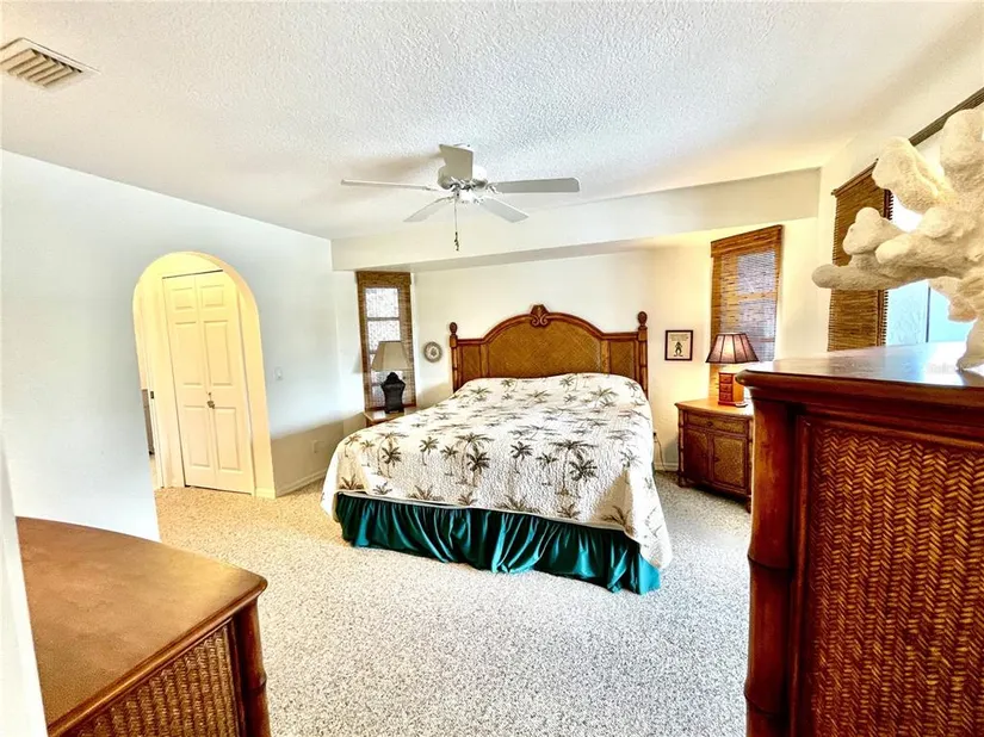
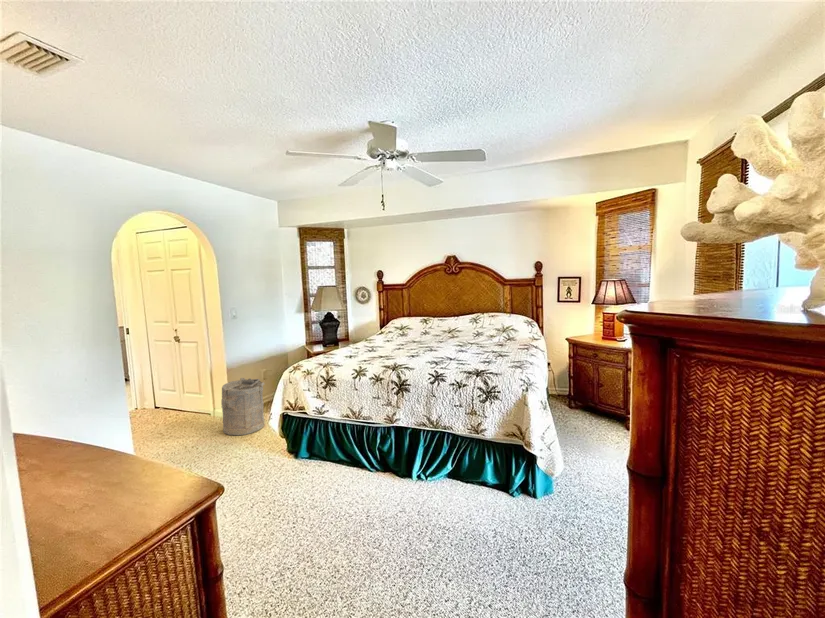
+ laundry hamper (241, 404)
